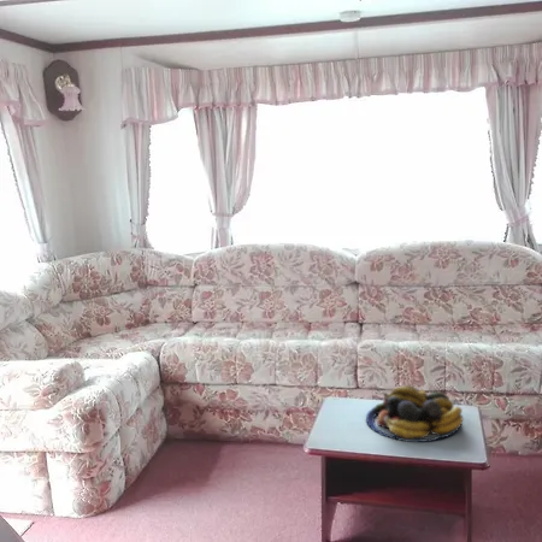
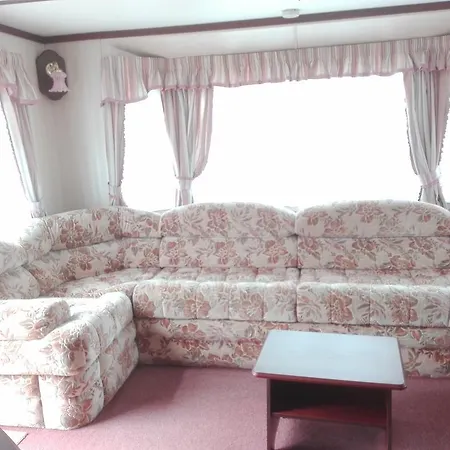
- fruit bowl (412, 405)
